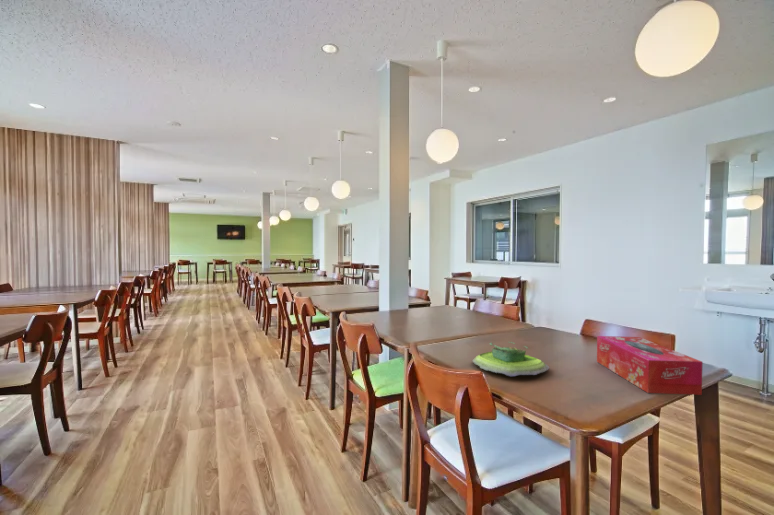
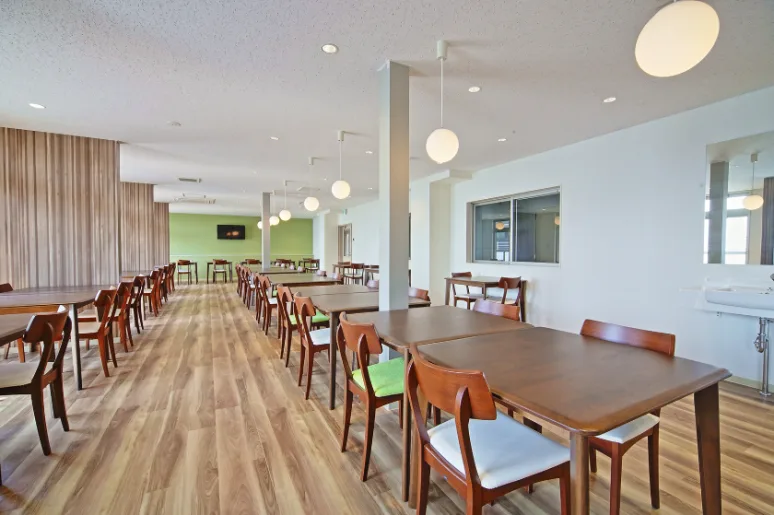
- tissue box (642, 361)
- plant pot (509, 355)
